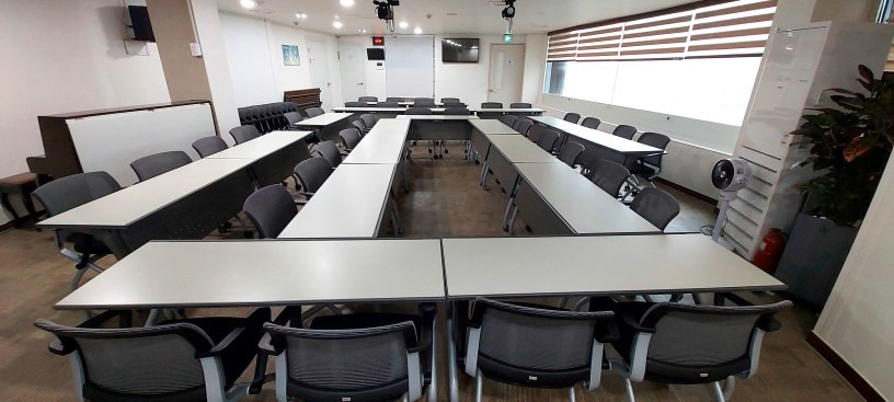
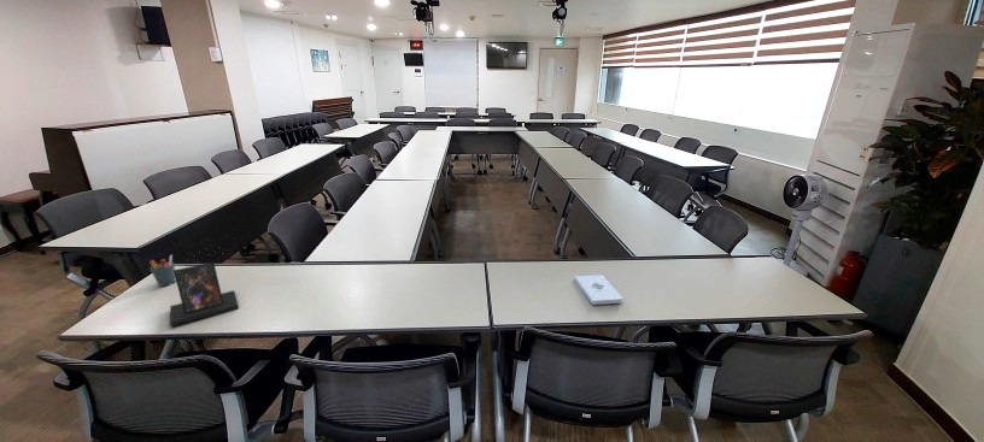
+ notepad (597, 288)
+ photo frame (199, 288)
+ pen holder (163, 270)
